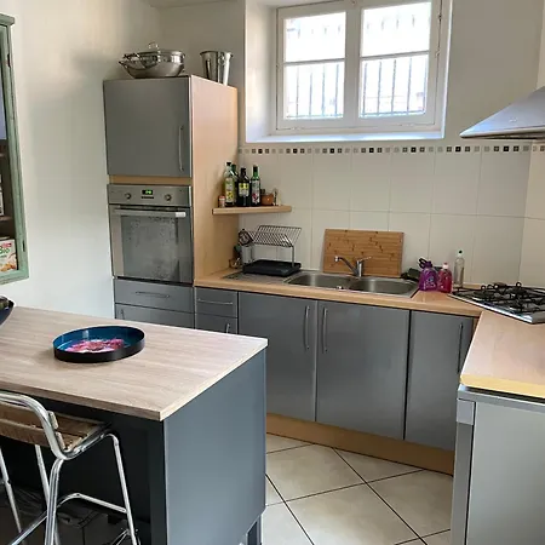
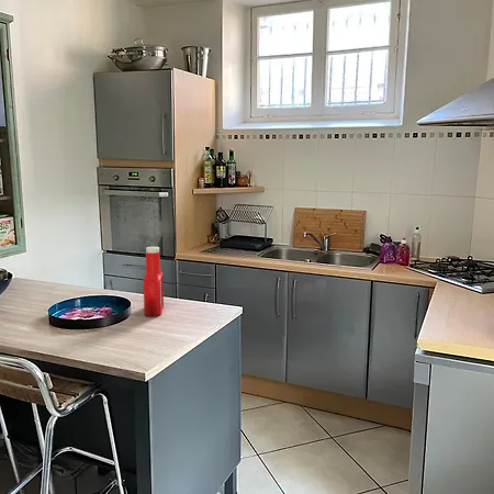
+ soap bottle (153, 279)
